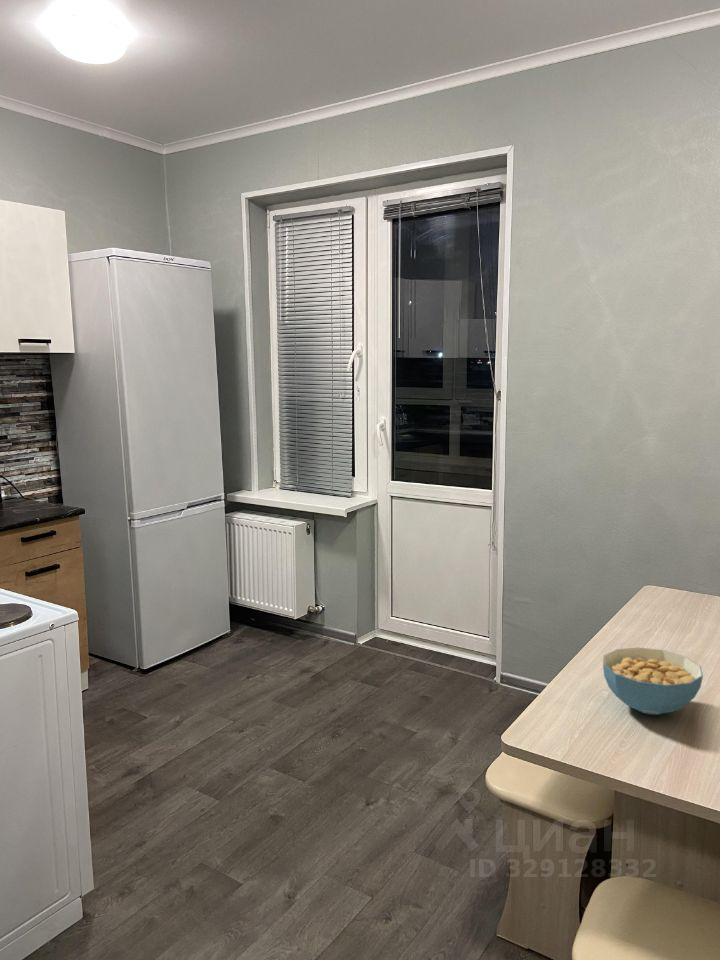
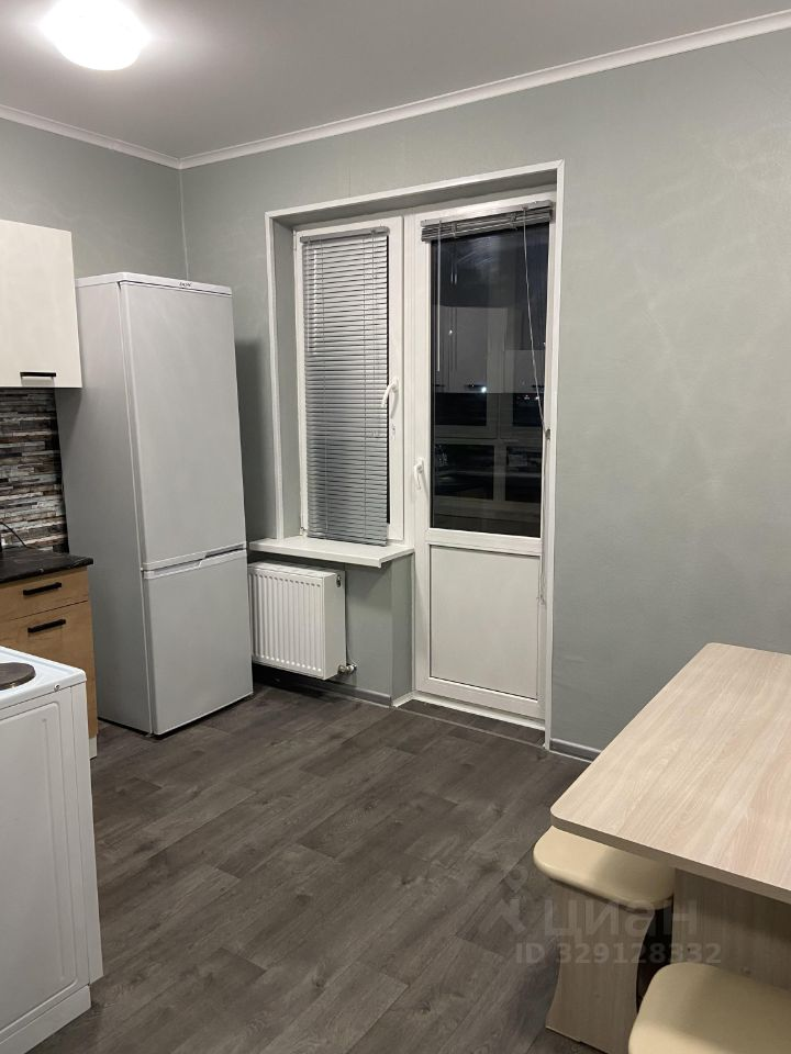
- cereal bowl (650, 687)
